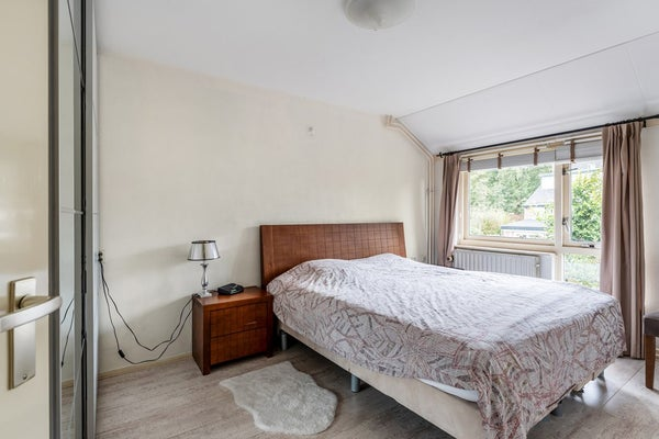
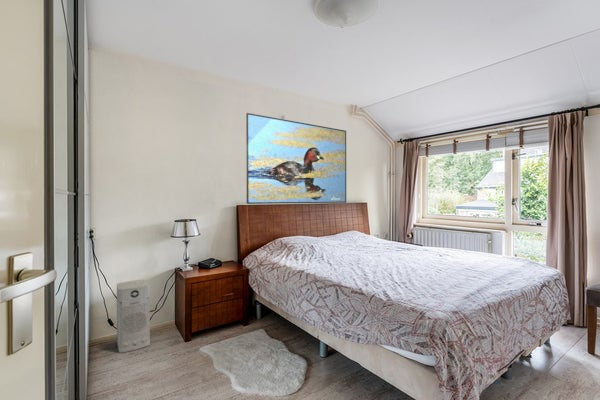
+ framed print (302, 163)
+ air purifier (133, 313)
